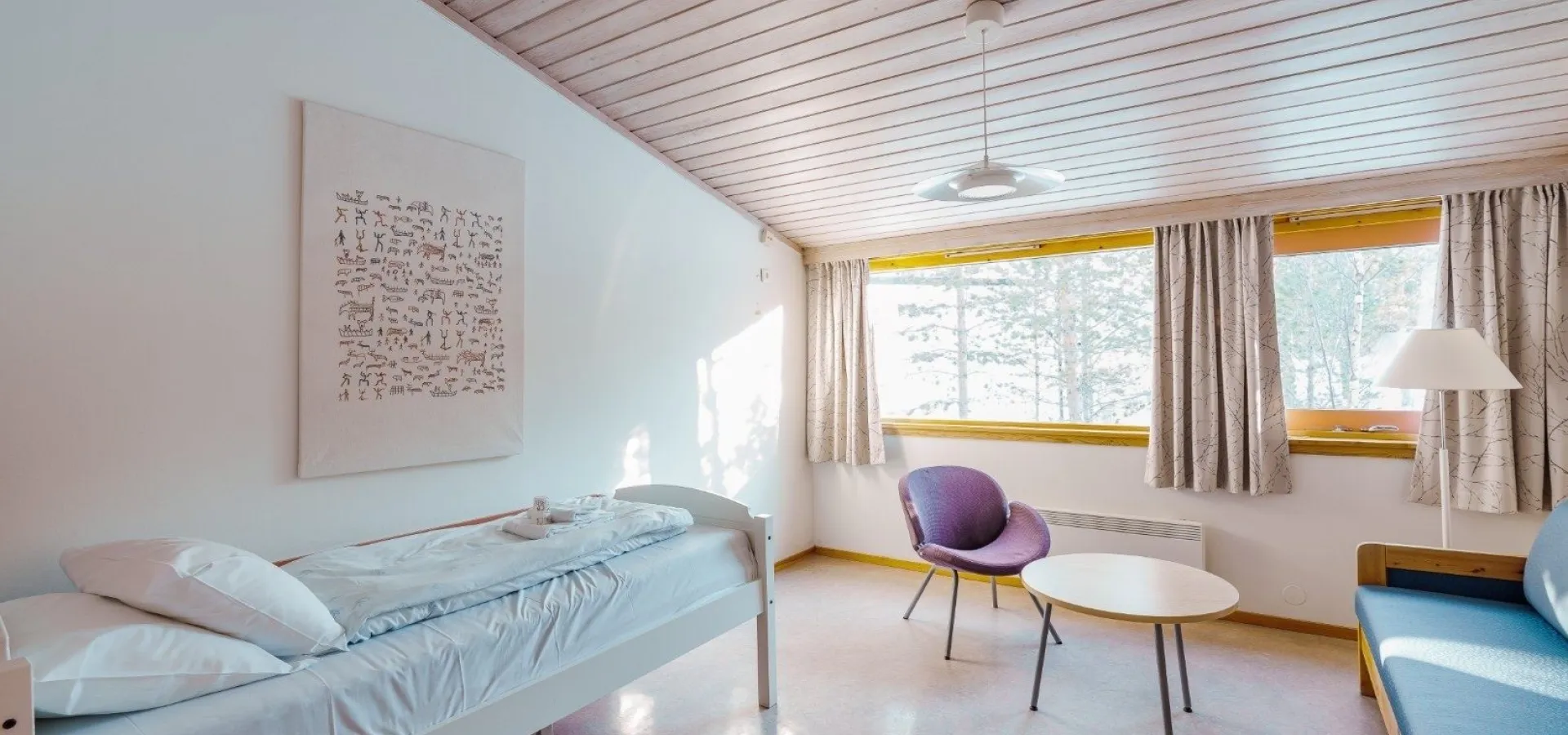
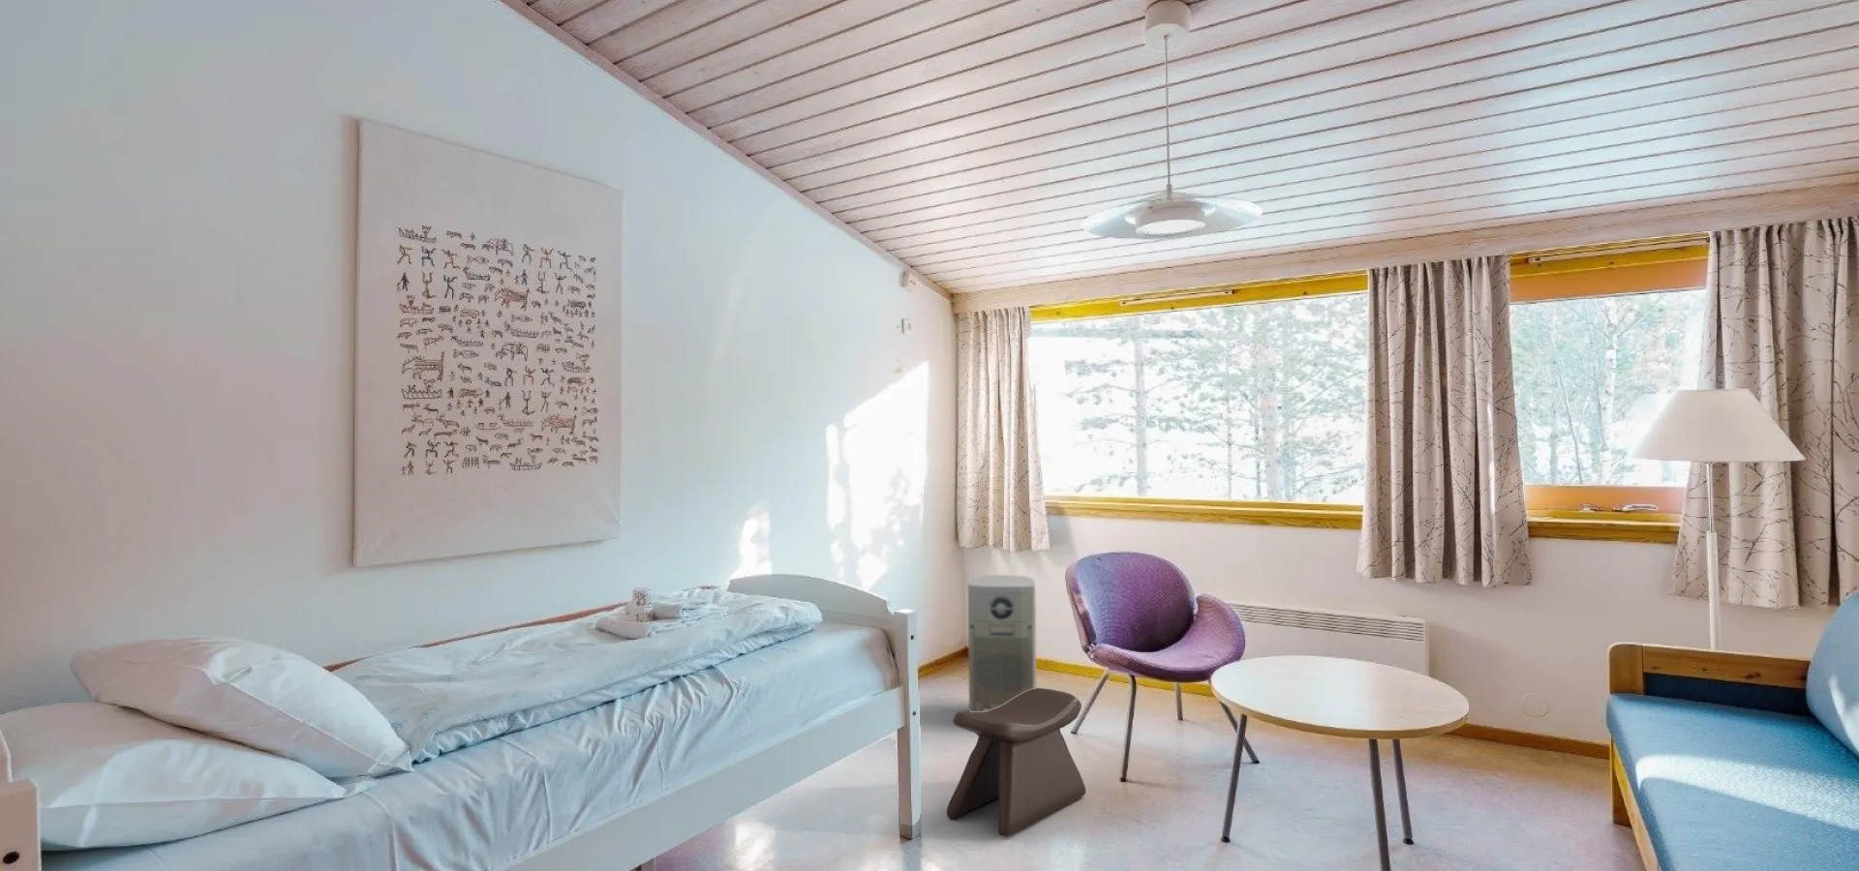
+ air purifier (1002, 648)
+ stool (1018, 754)
